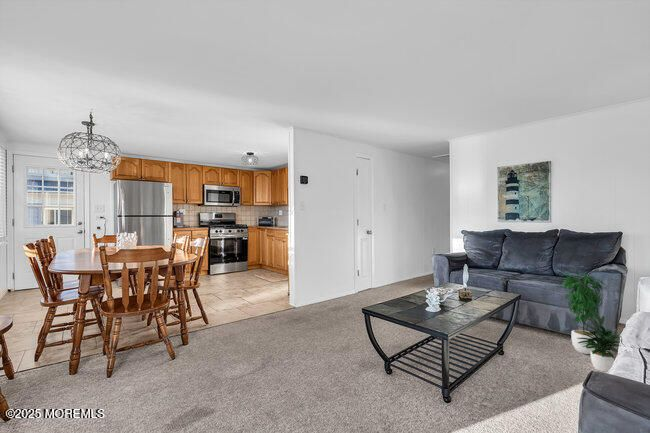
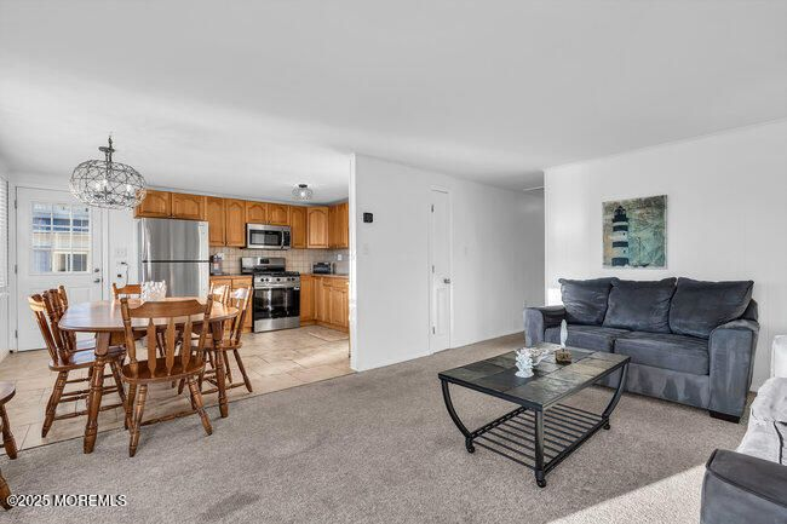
- potted plant (589, 315)
